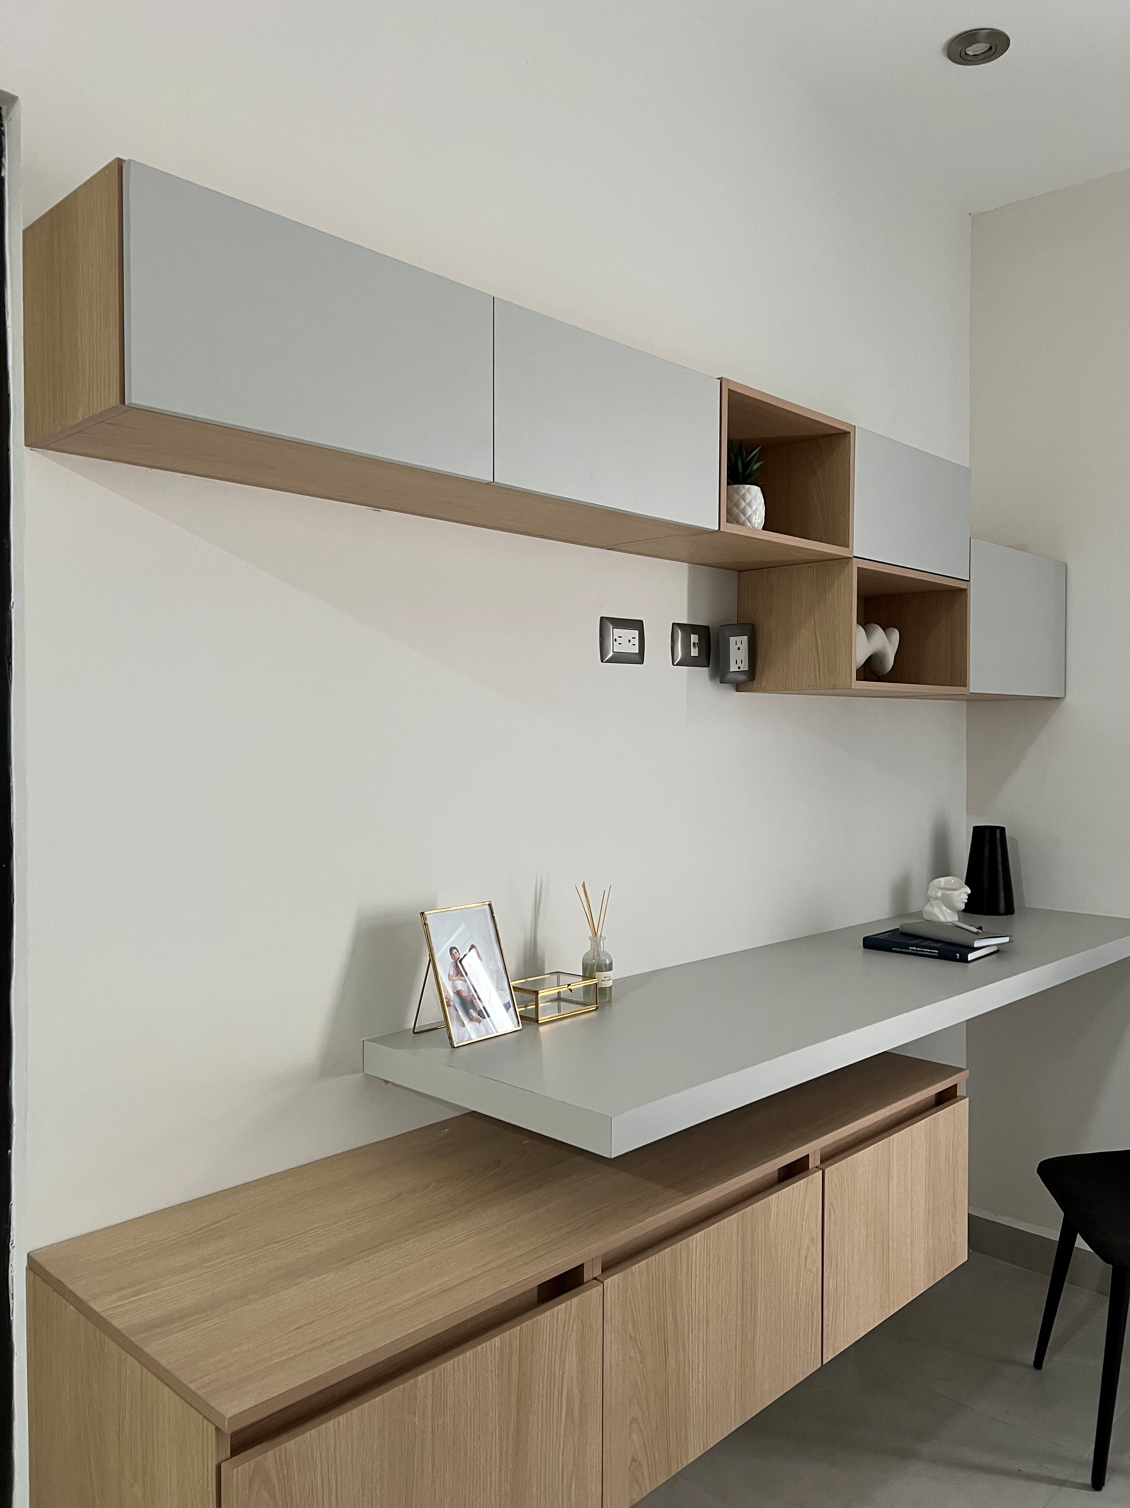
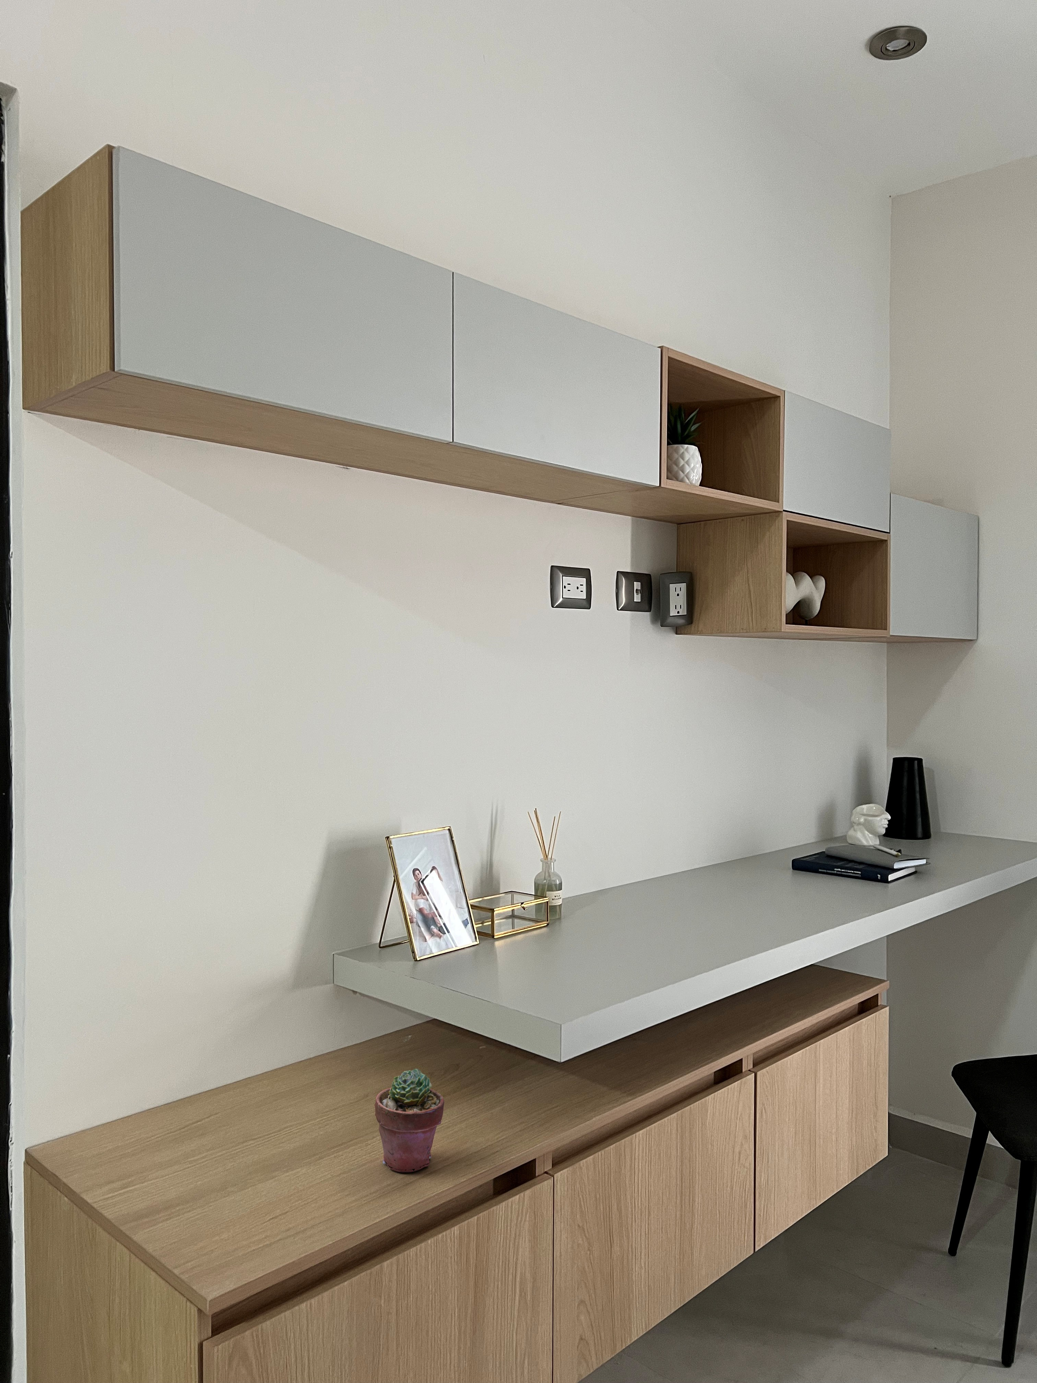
+ potted succulent (410, 1116)
